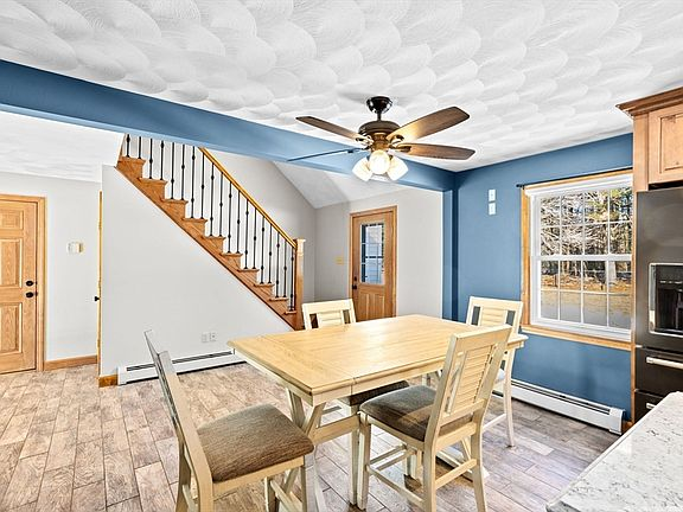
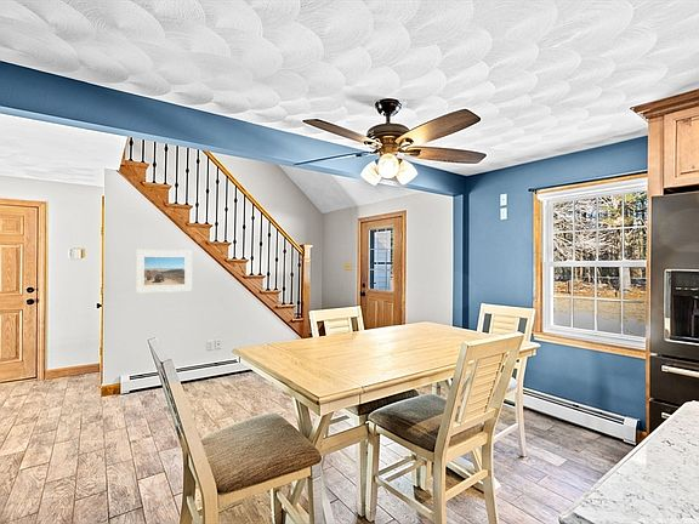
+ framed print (164, 270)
